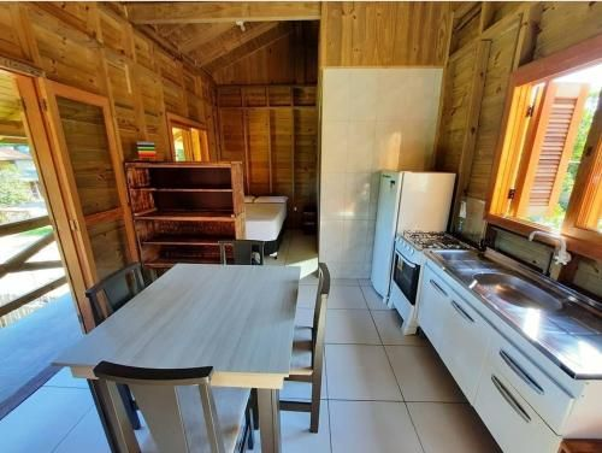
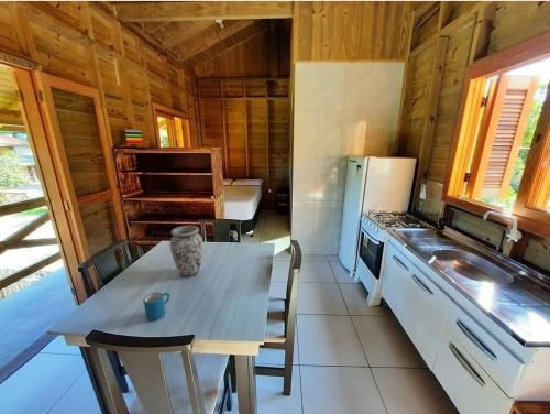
+ vase (187, 251)
+ mug (158, 304)
